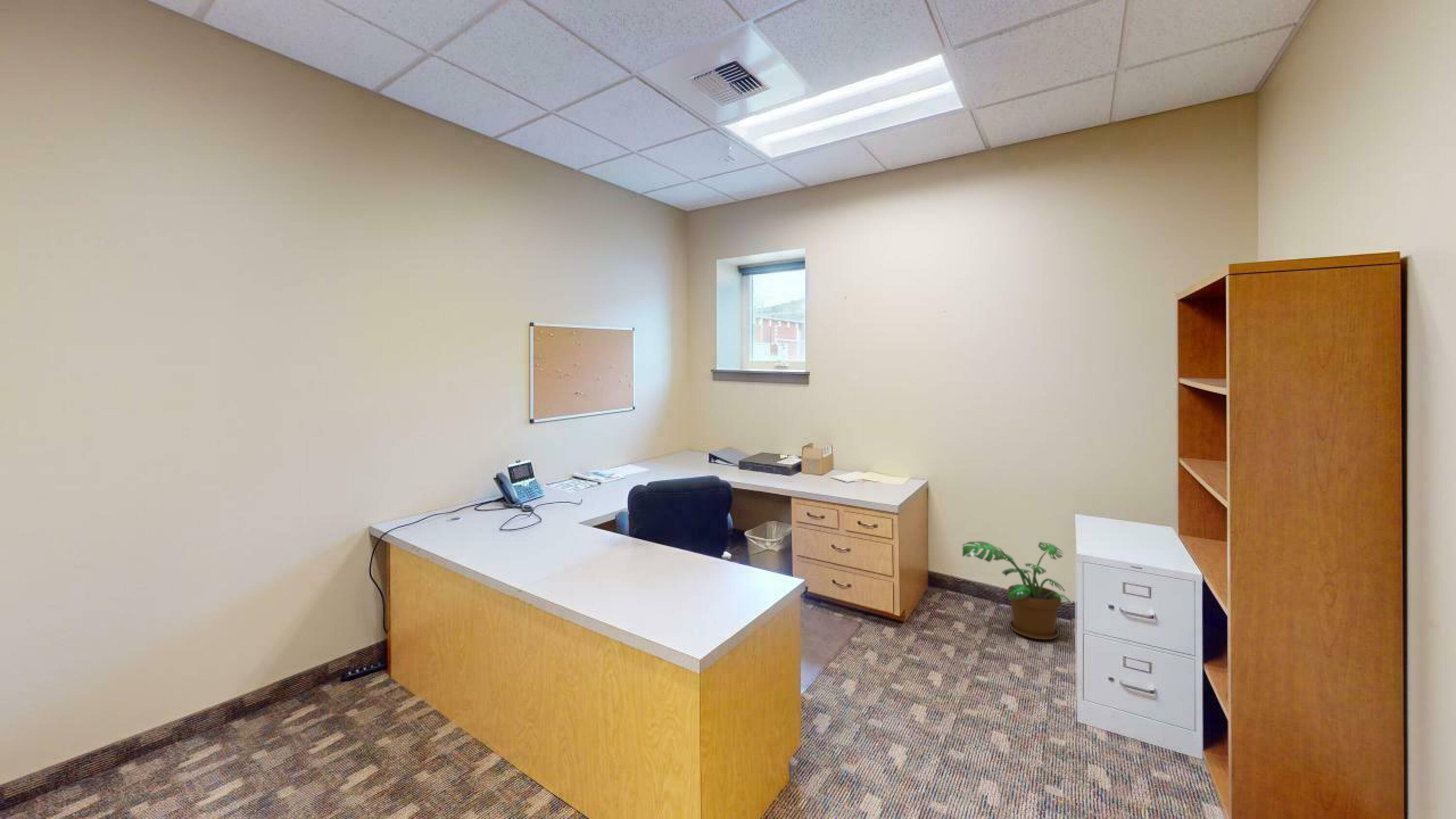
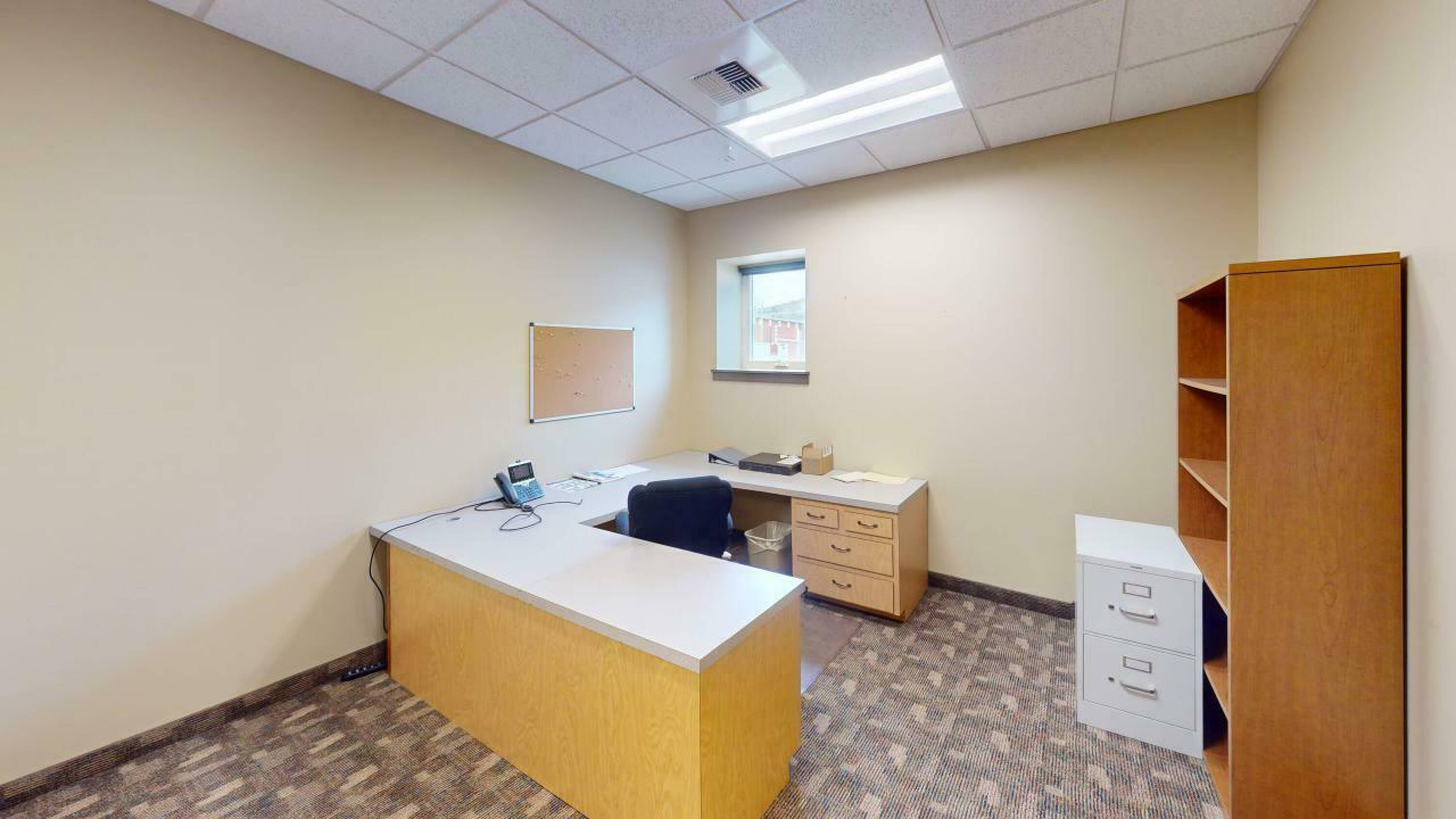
- potted plant (1018, 584)
